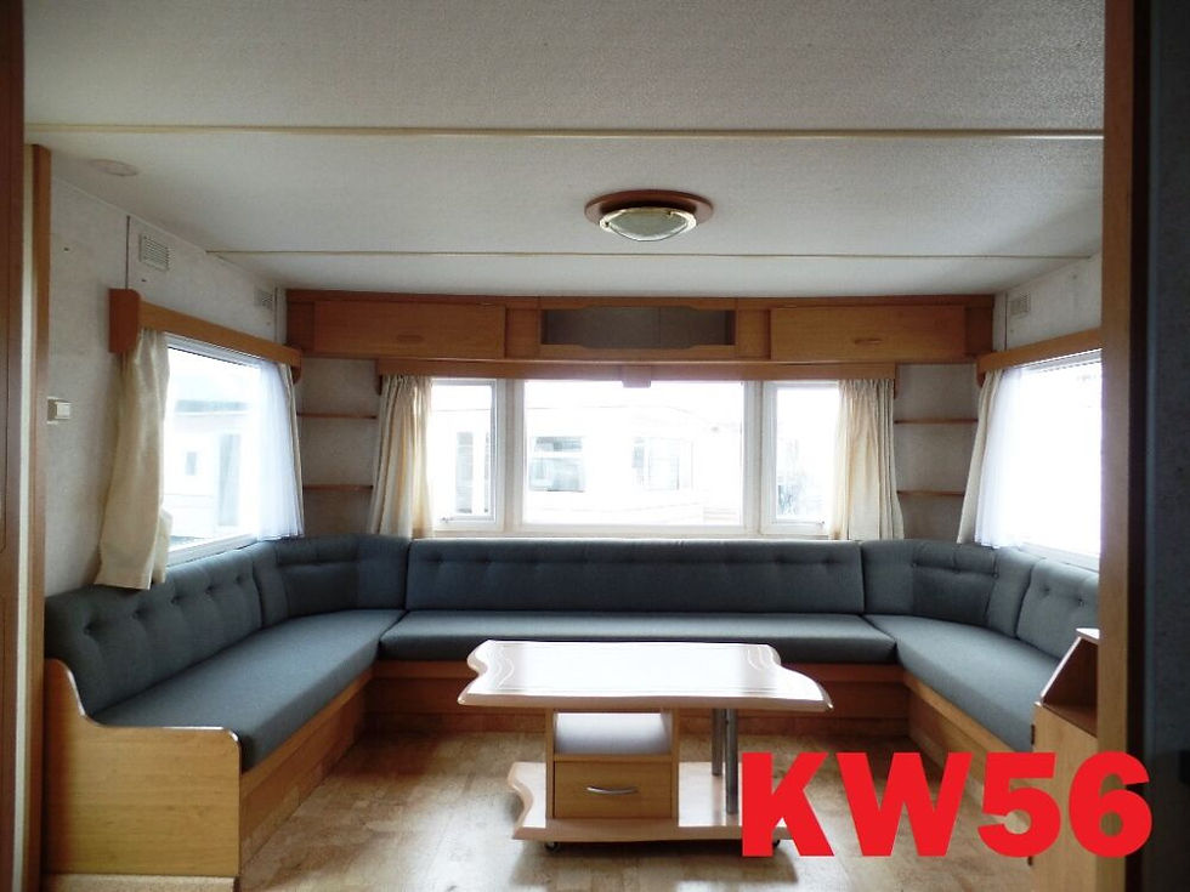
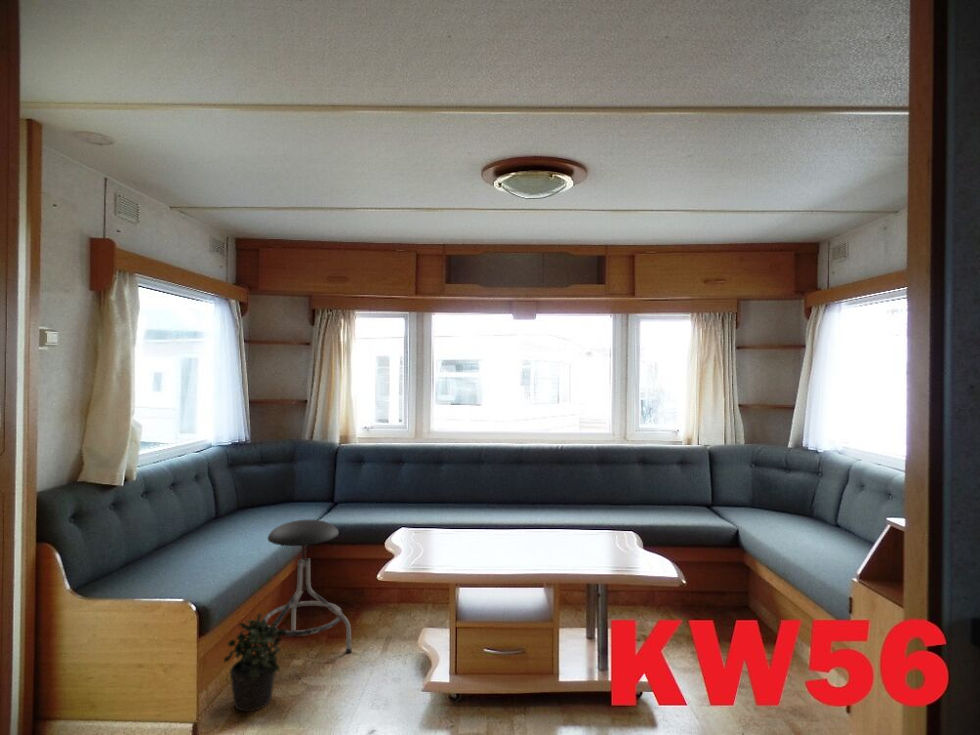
+ stool (308, 586)
+ potted plant (256, 658)
